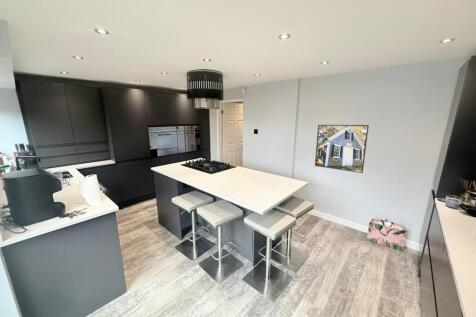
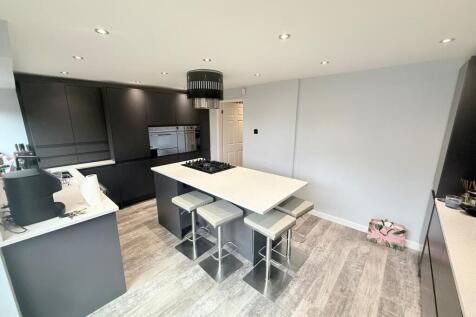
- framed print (339, 147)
